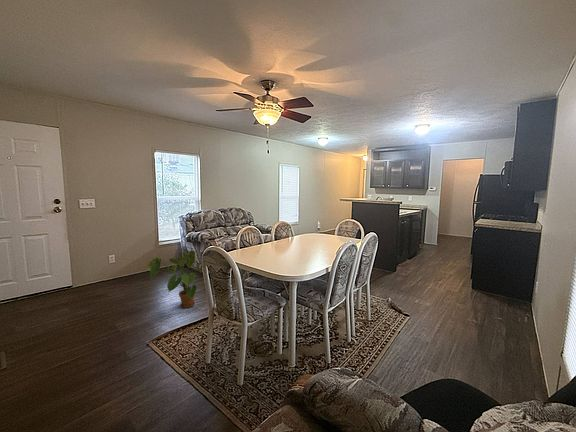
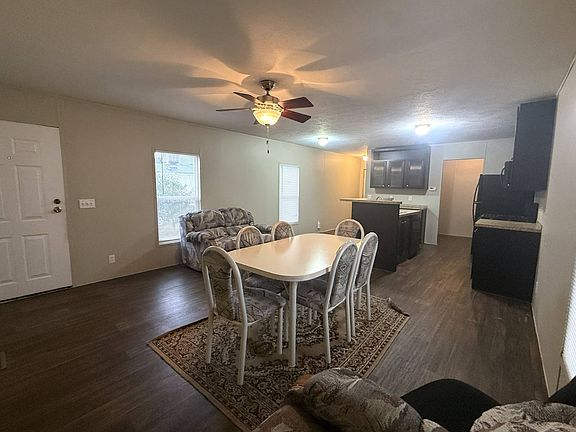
- house plant (178, 278)
